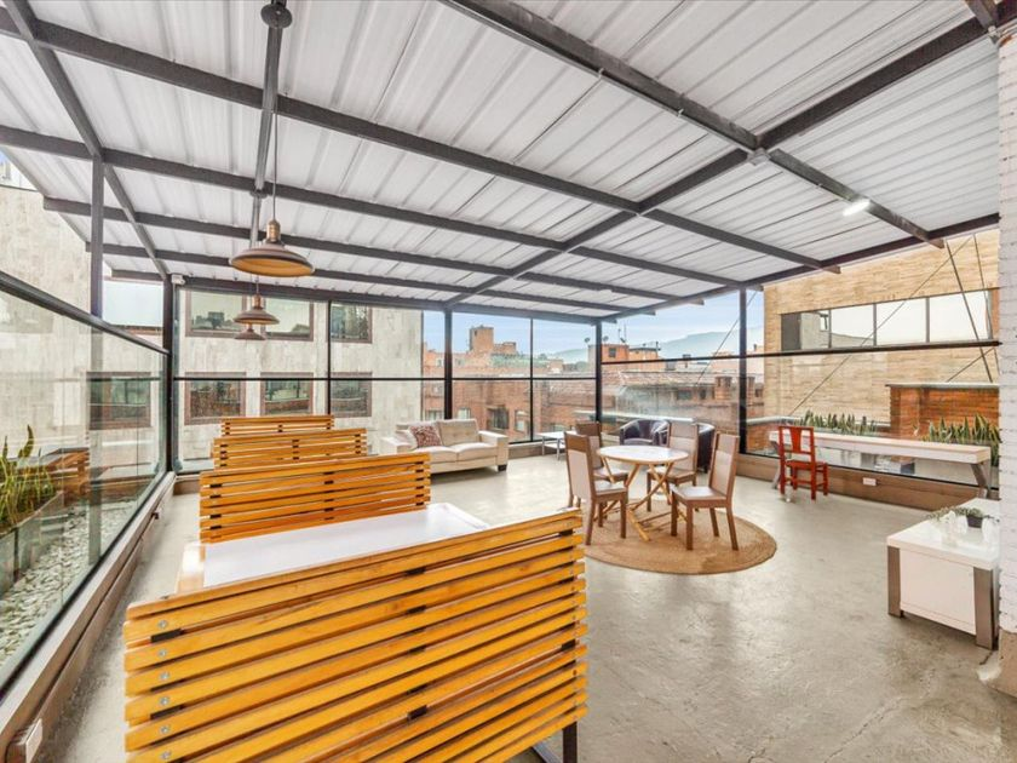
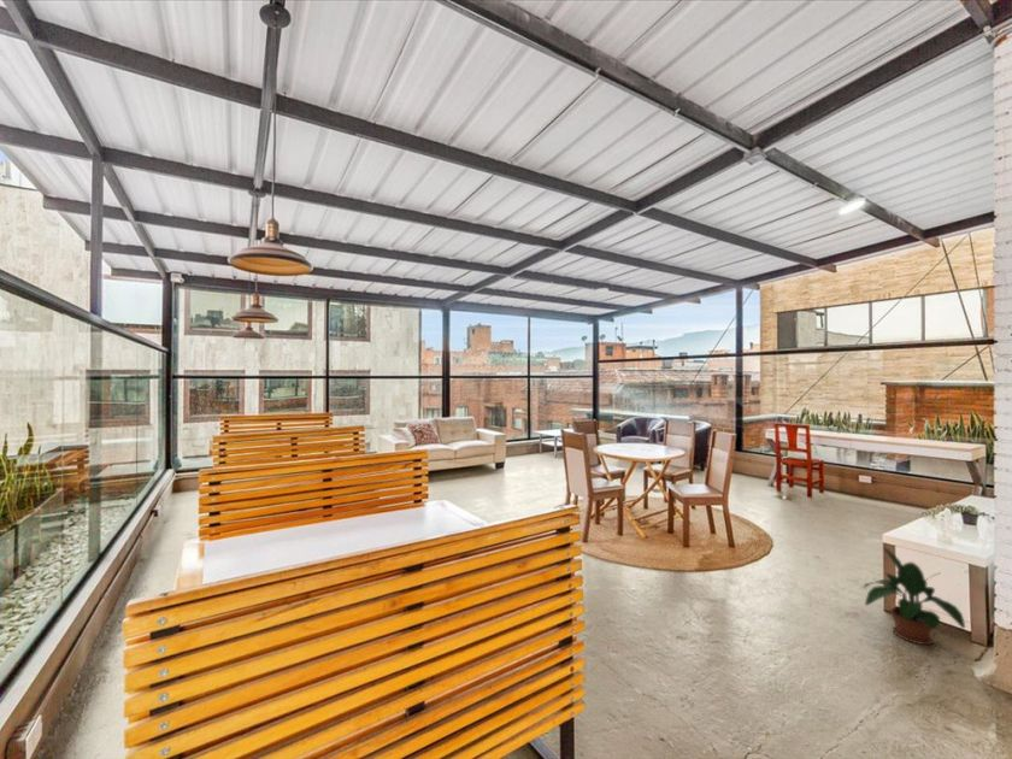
+ potted plant (911, 593)
